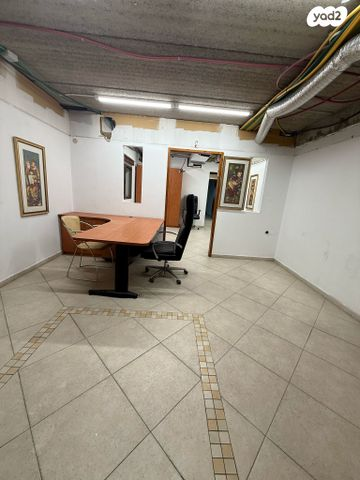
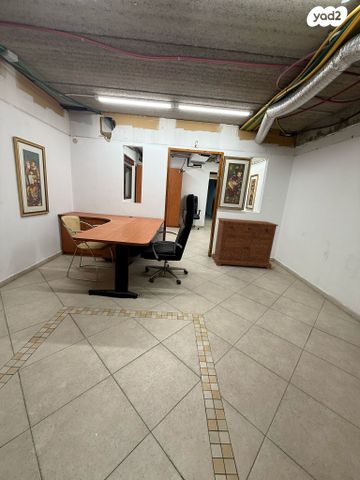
+ sideboard (243, 242)
